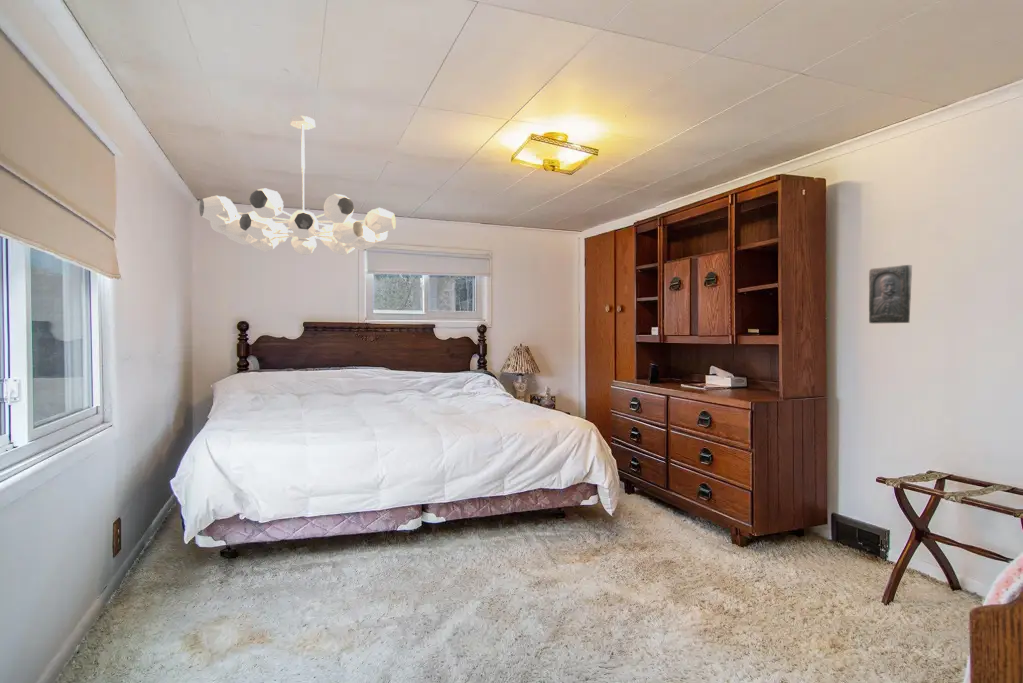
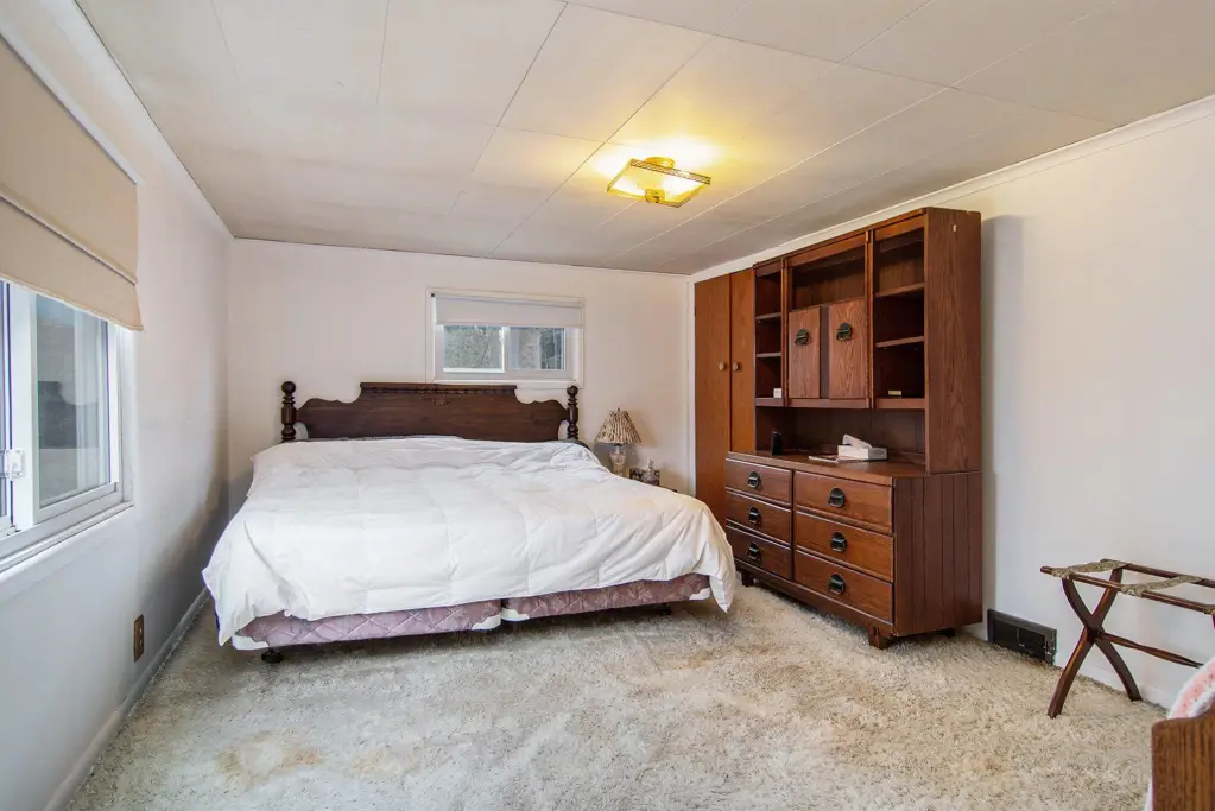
- chandelier (303, 184)
- brass plaque (889, 294)
